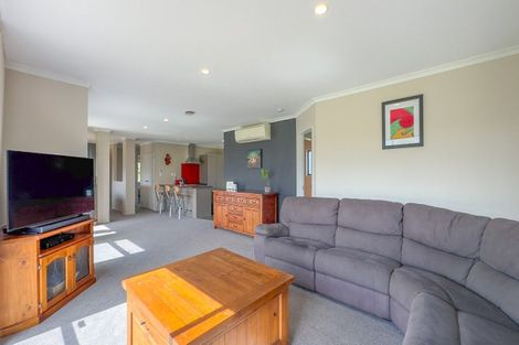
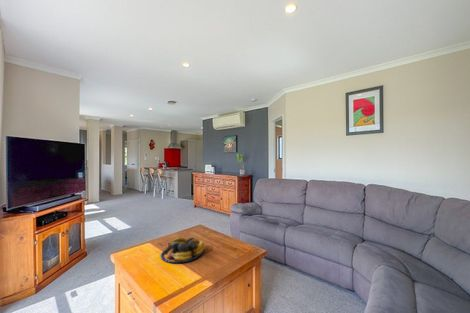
+ fruit bowl (182, 245)
